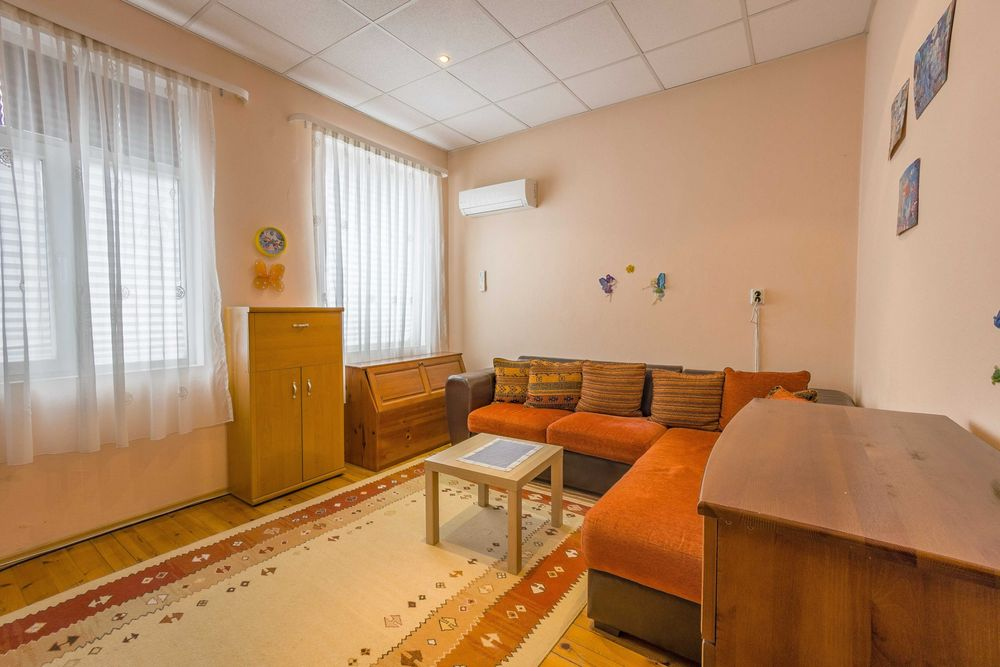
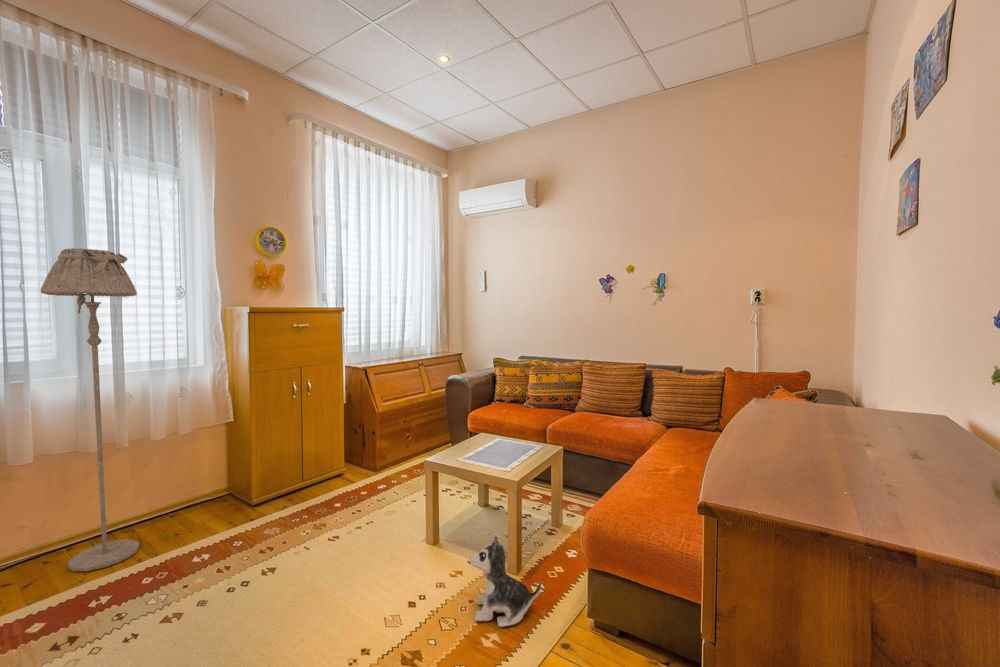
+ plush toy (505, 574)
+ floor lamp (97, 405)
